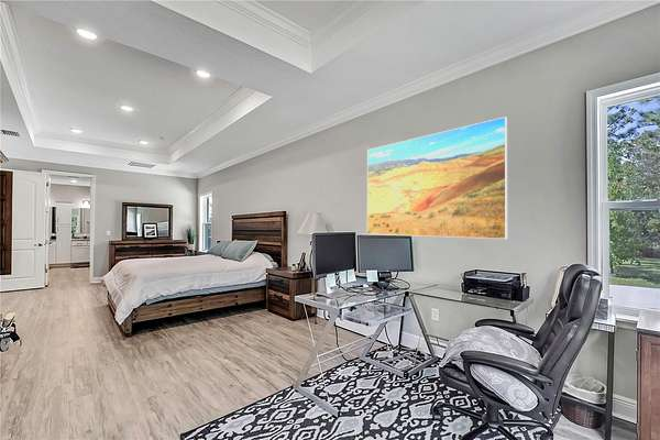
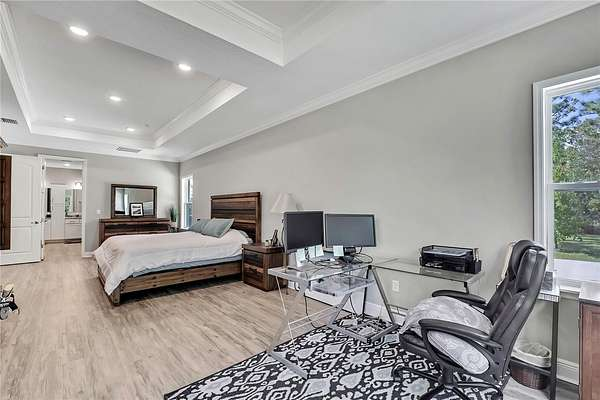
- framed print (425, 186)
